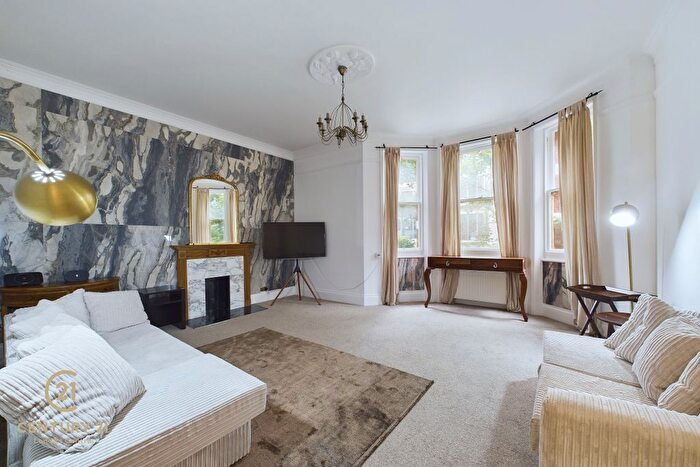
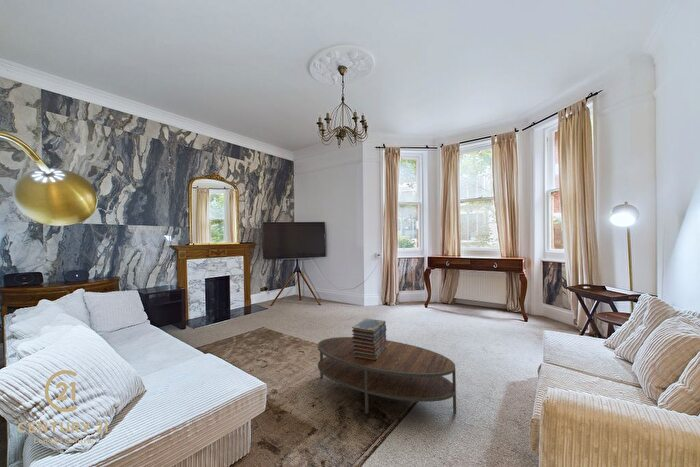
+ coffee table (380, 373)
+ book stack (369, 337)
